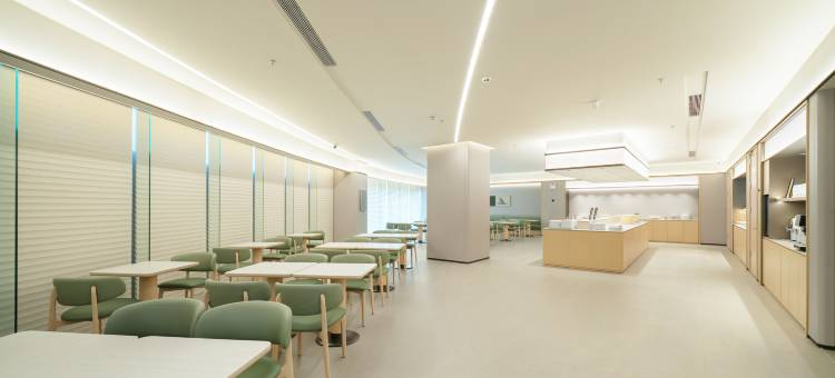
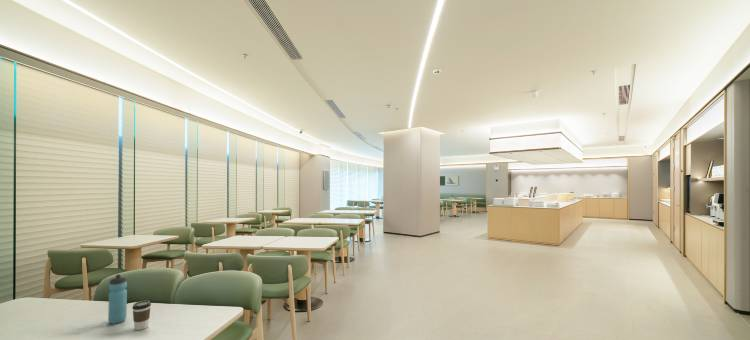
+ water bottle (117, 297)
+ coffee cup (141, 315)
